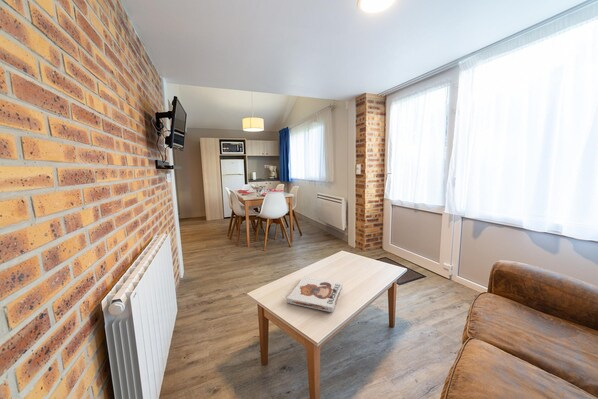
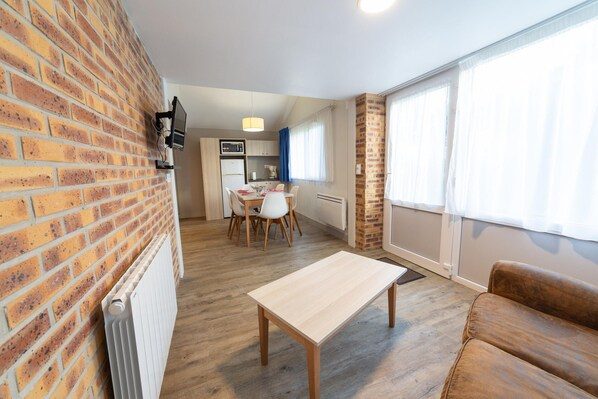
- board game (316, 291)
